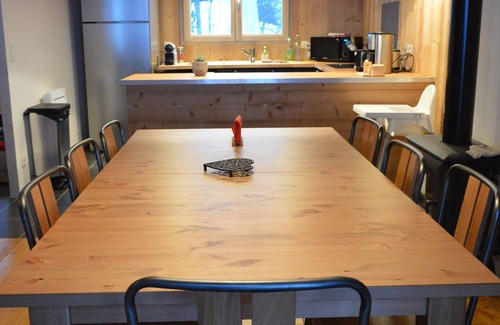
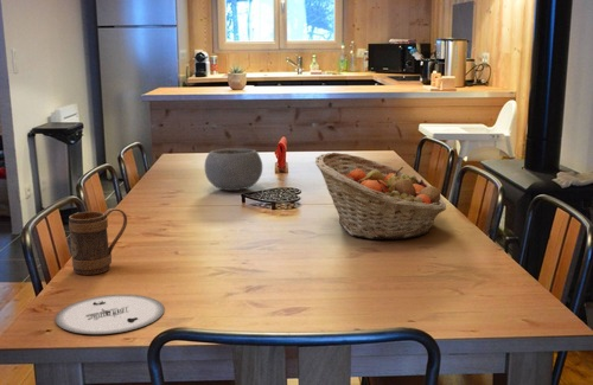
+ plate (110, 312)
+ bowl (234, 169)
+ fruit basket (380, 192)
+ mug (98, 238)
